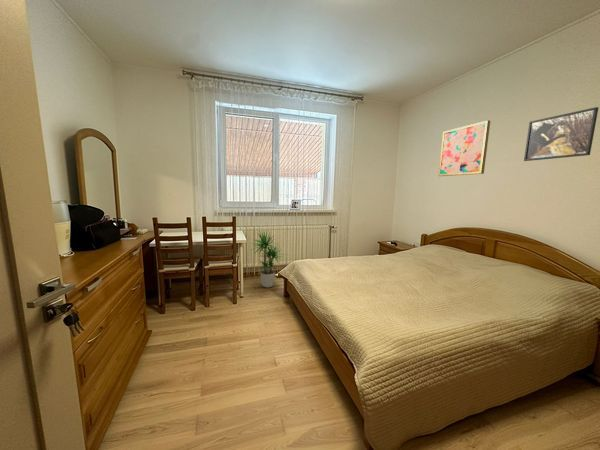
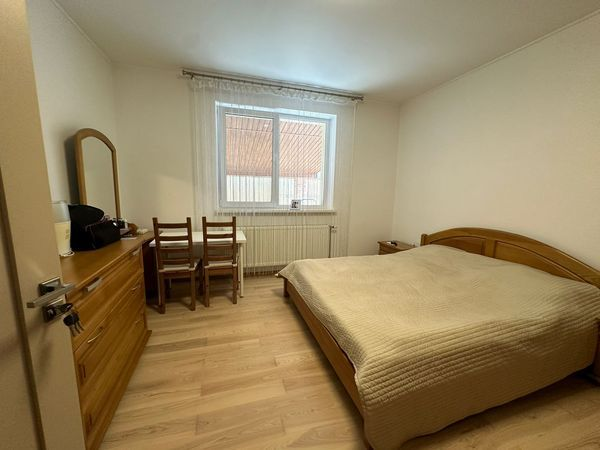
- wall art (461, 151)
- potted plant (266, 258)
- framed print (557, 137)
